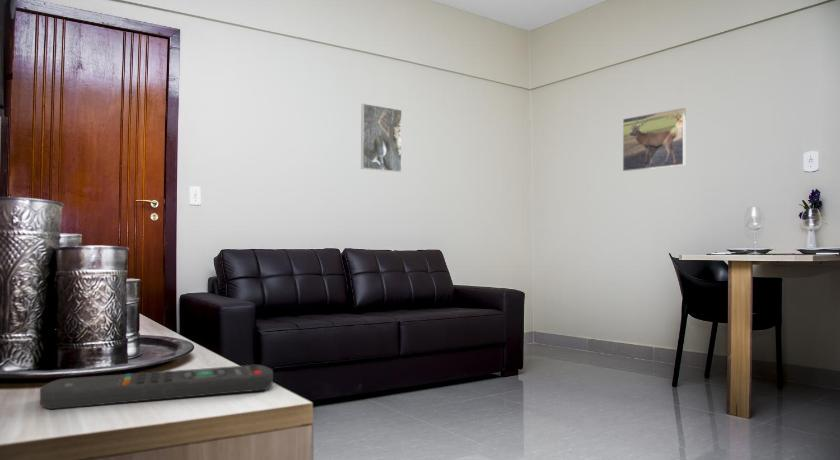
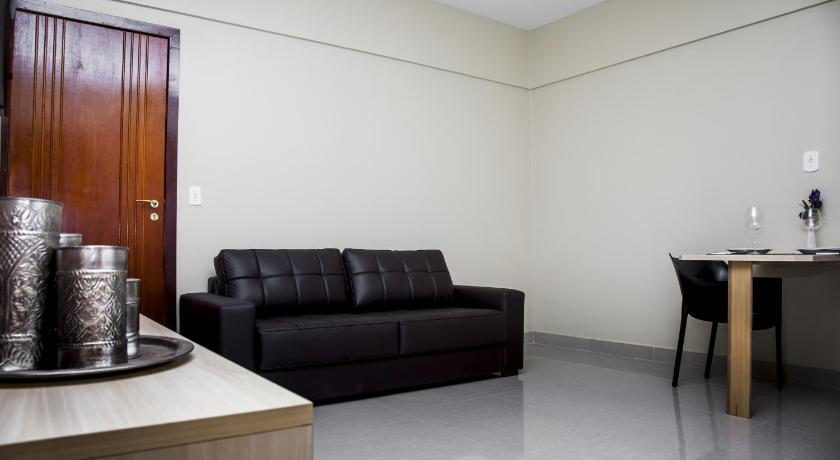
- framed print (381, 138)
- remote control (164, 383)
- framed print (652, 140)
